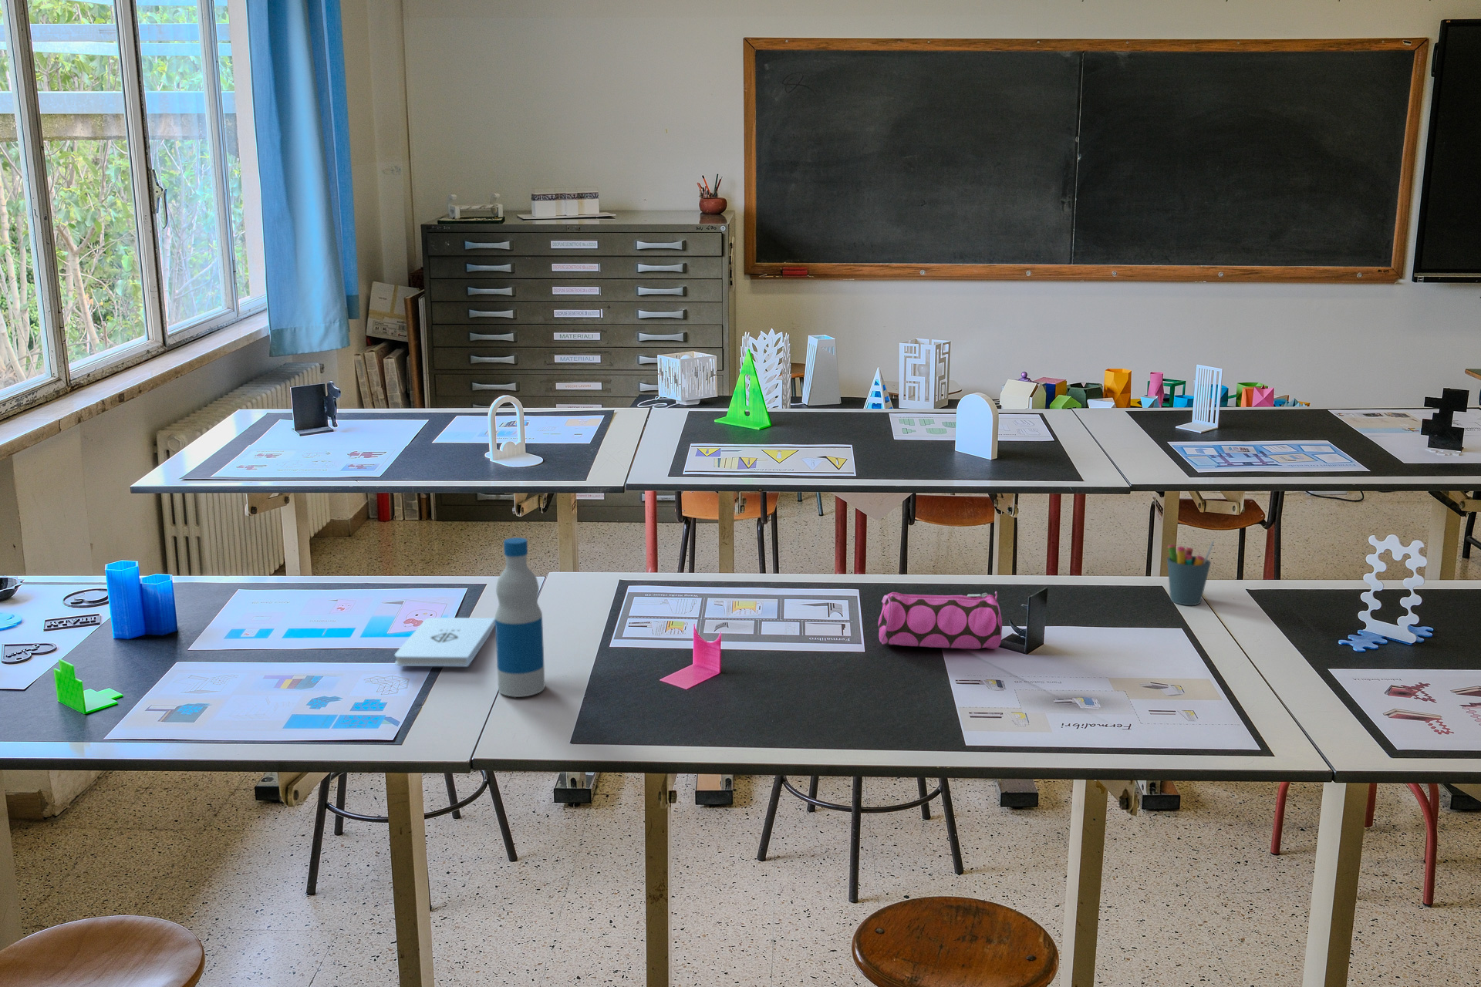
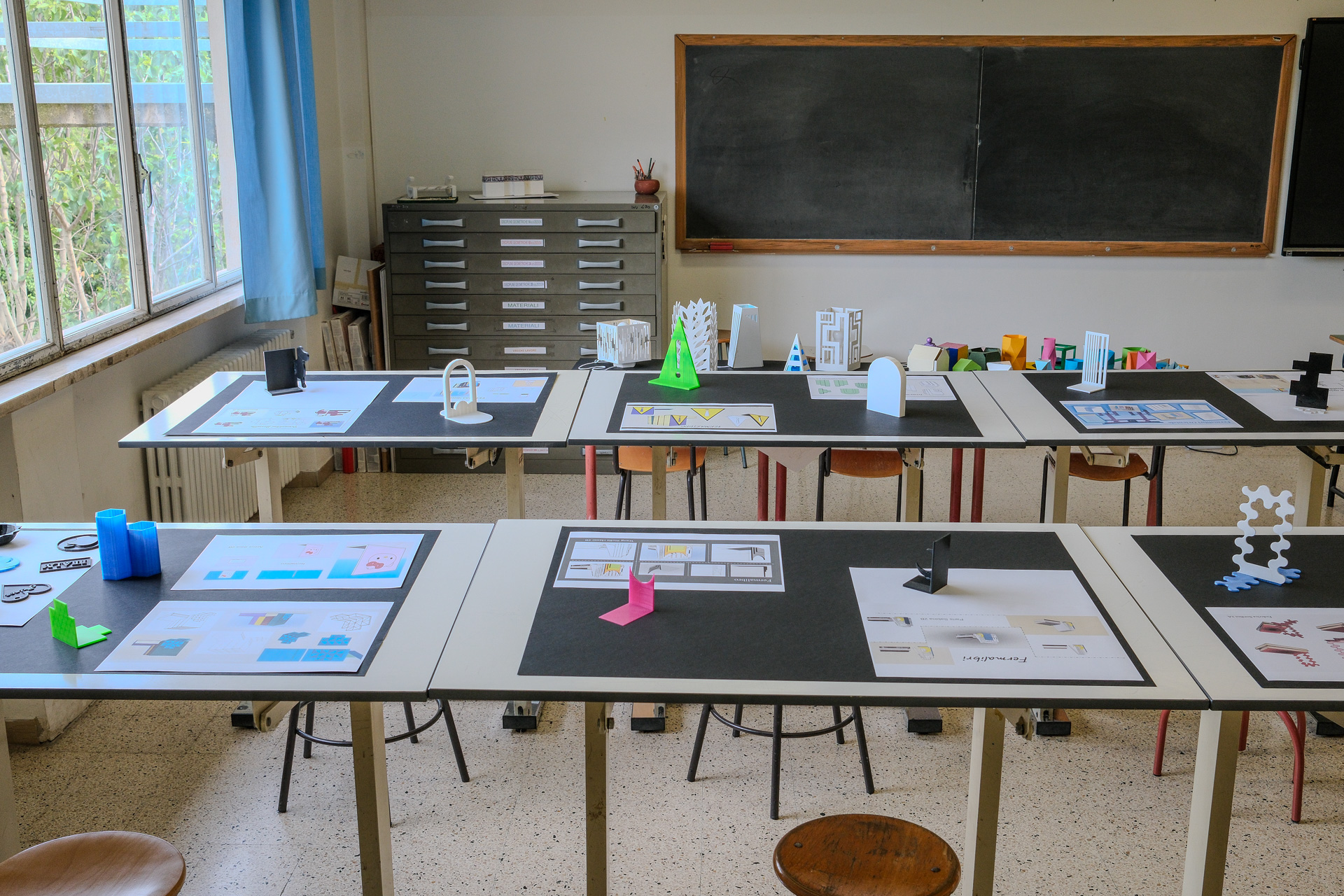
- pen holder (1187, 570)
- notepad (446, 641)
- pencil case (939, 618)
- bottle (518, 616)
